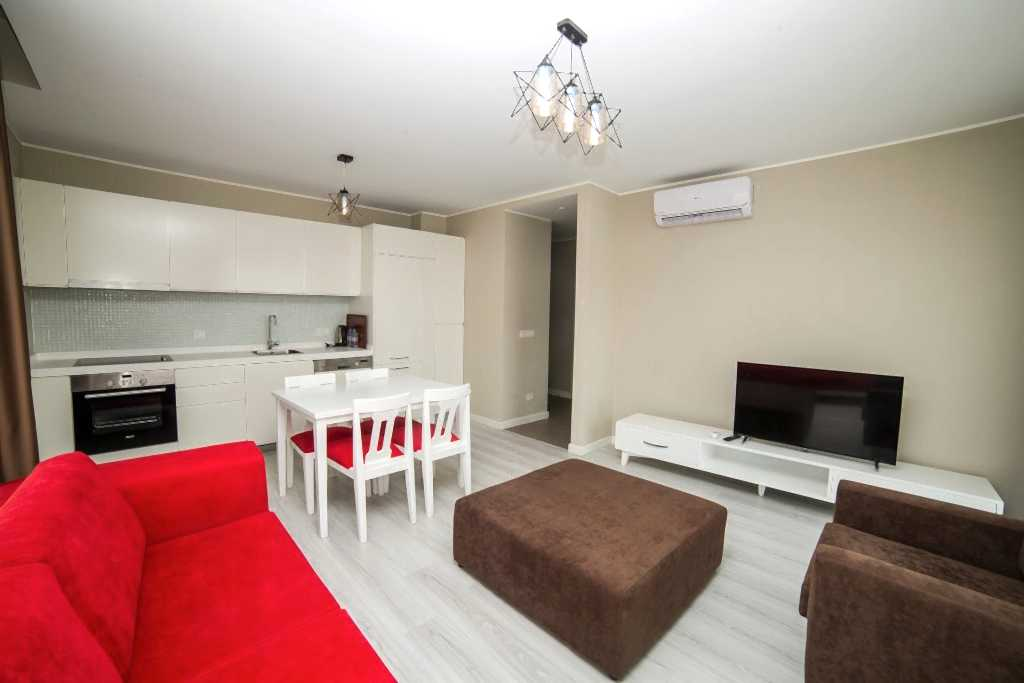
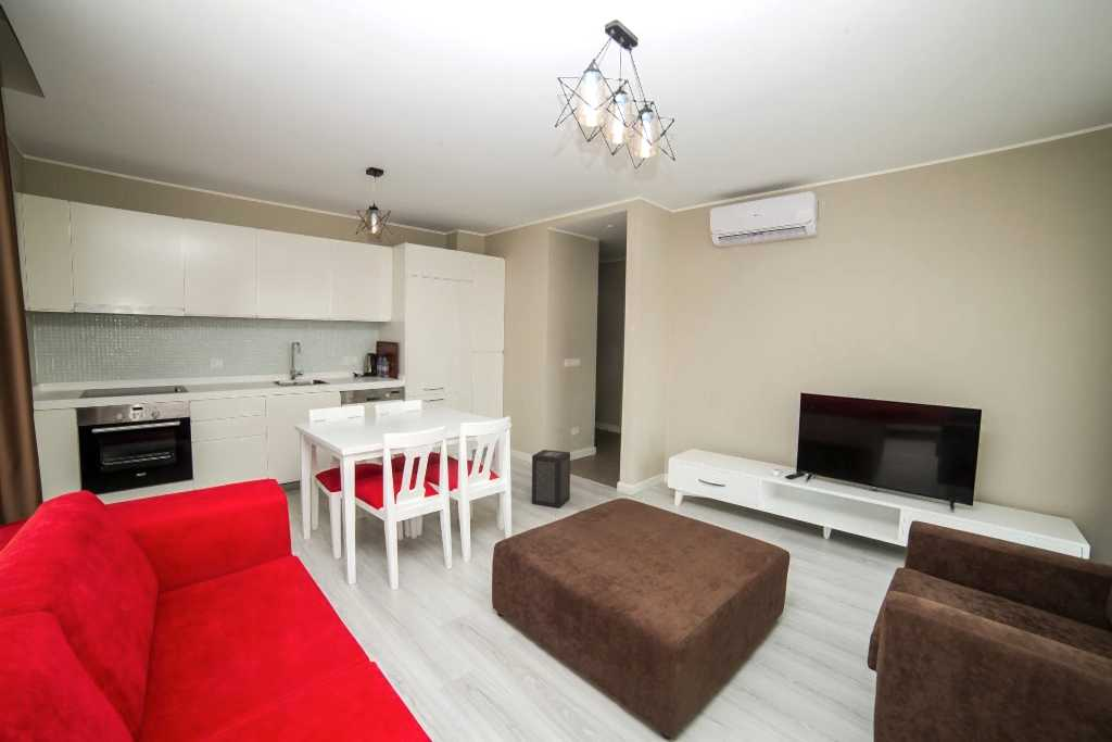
+ speaker (551, 477)
